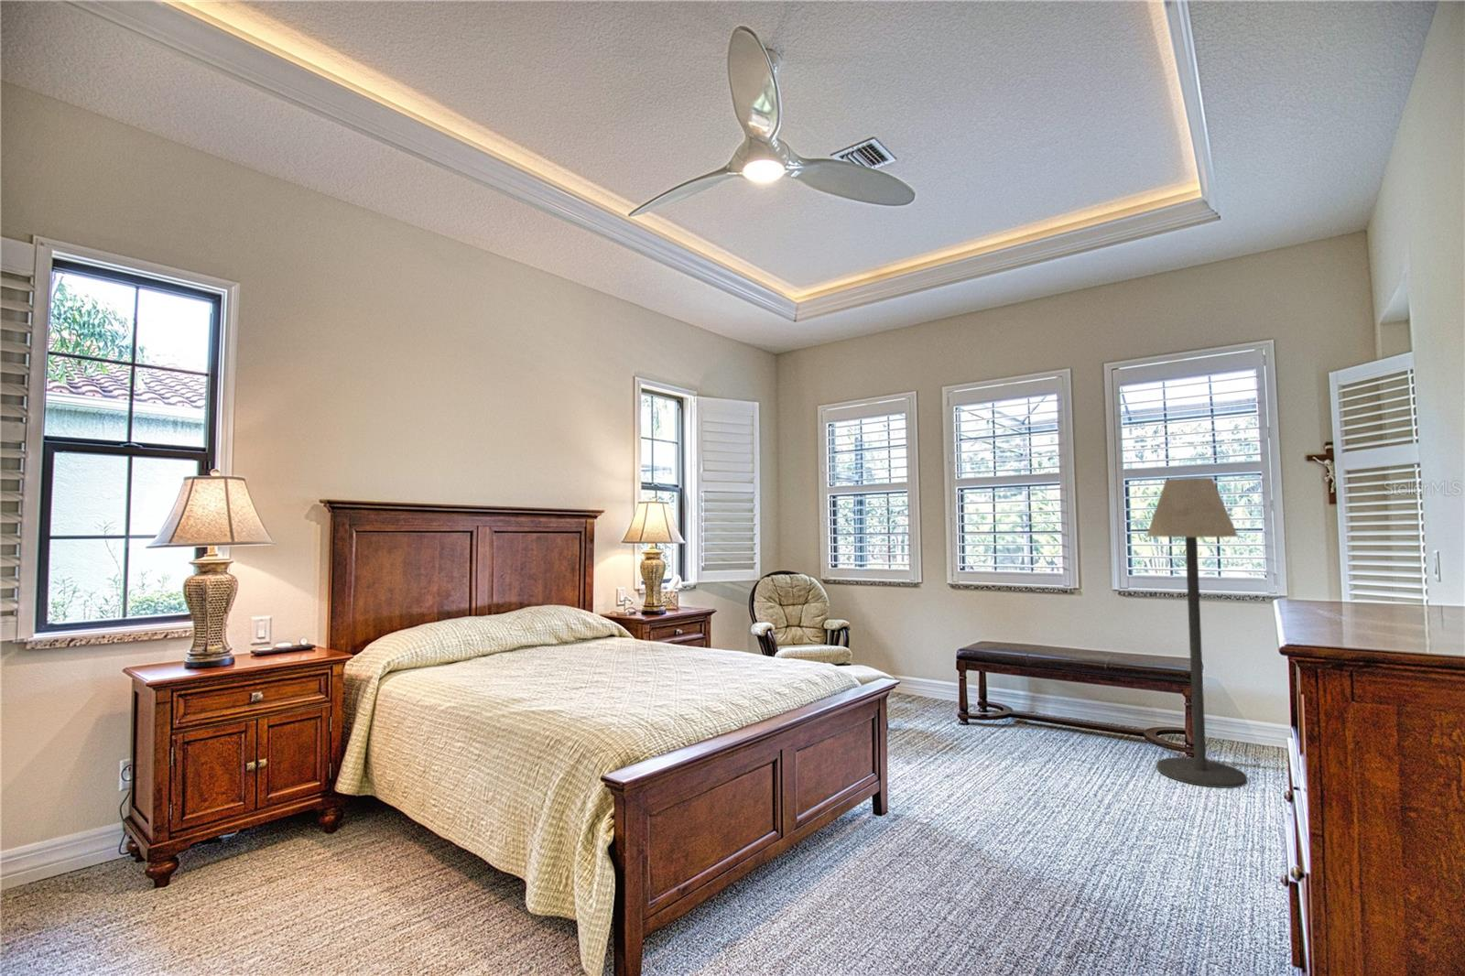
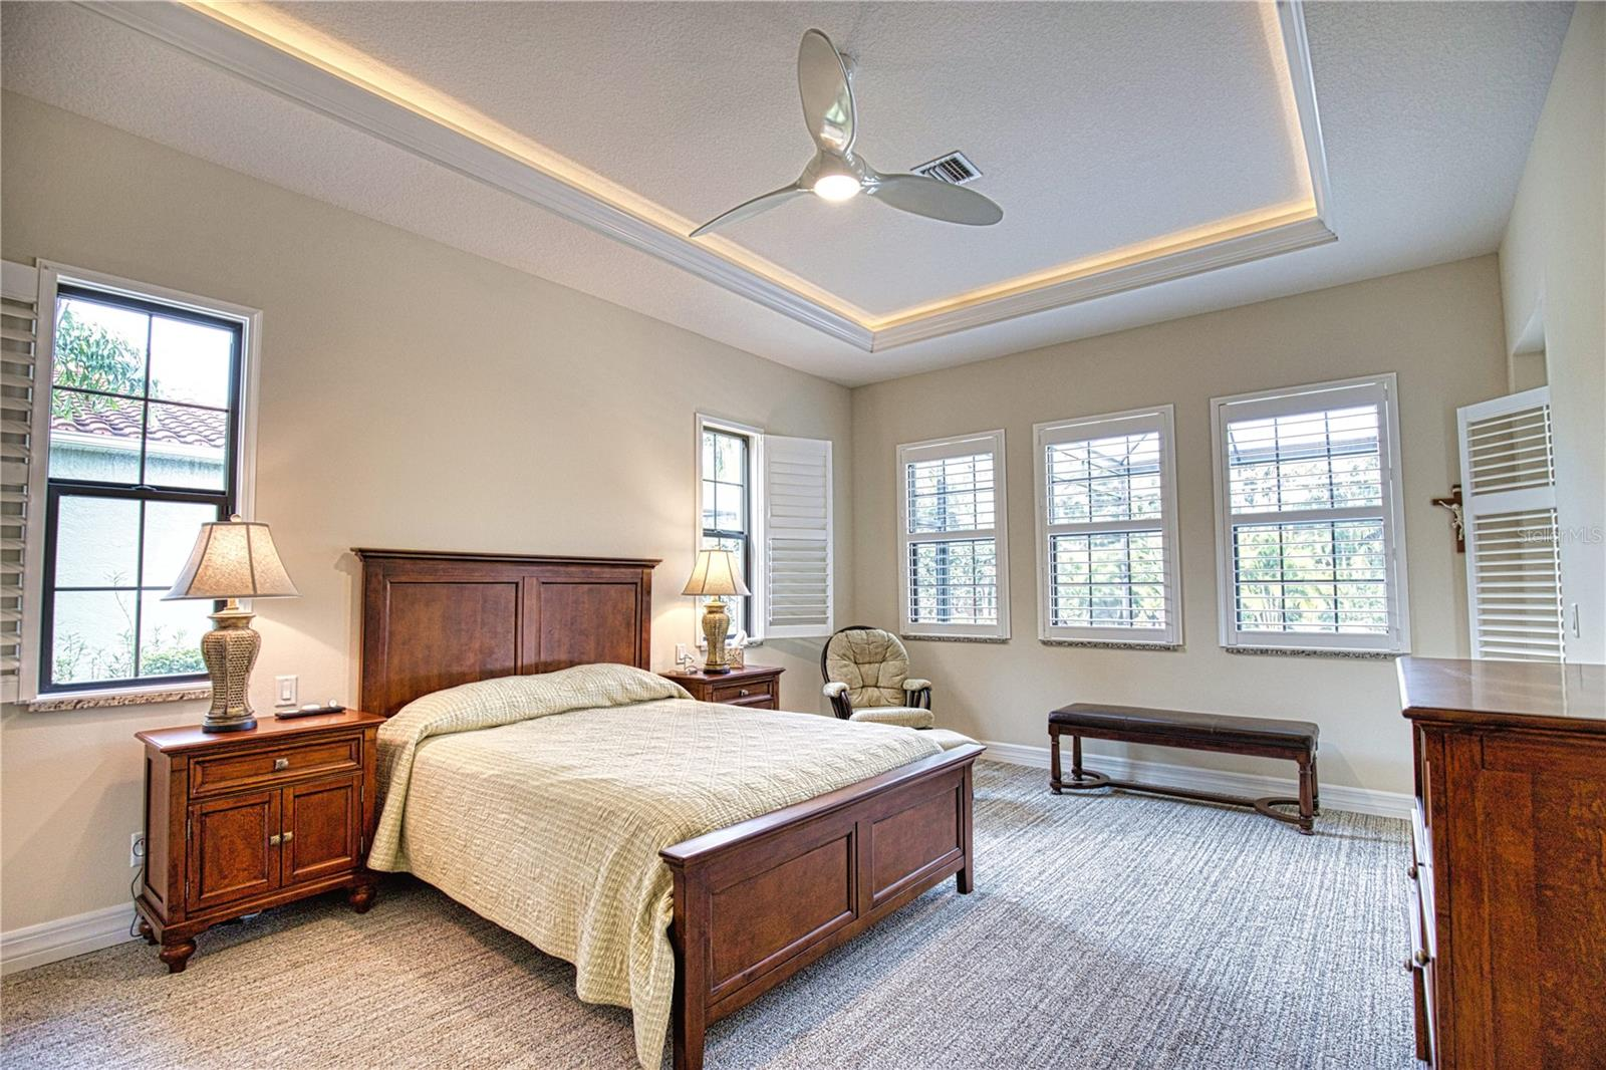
- floor lamp (1194, 624)
